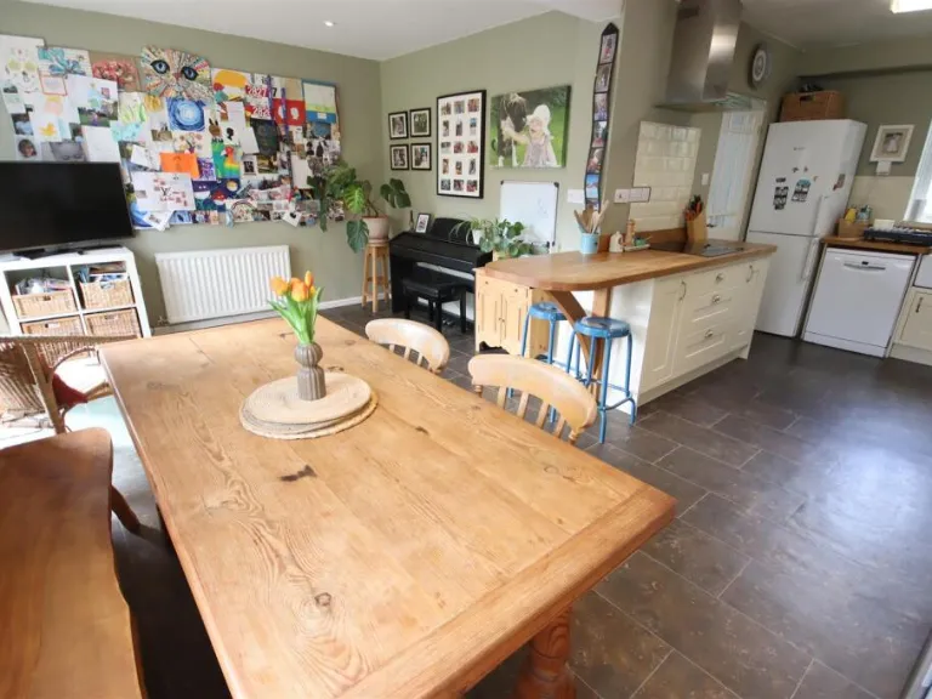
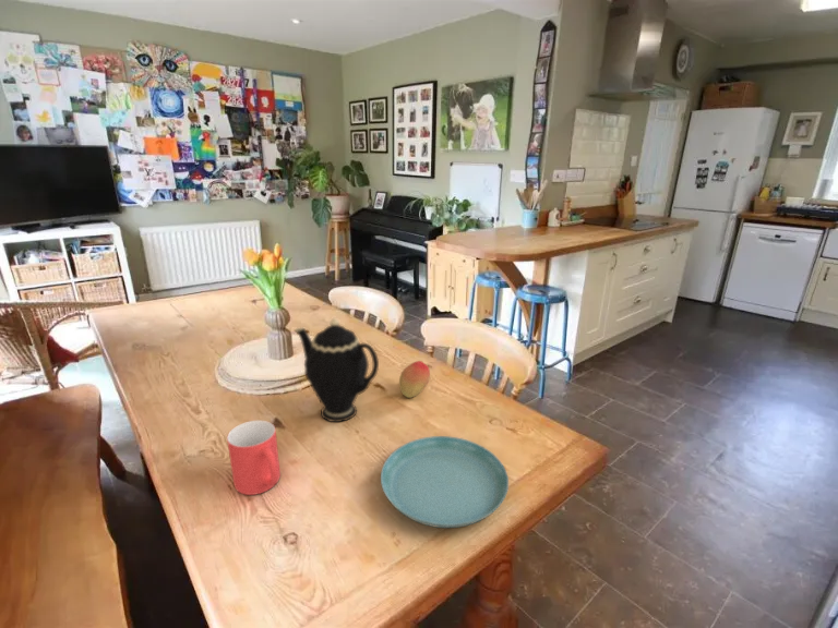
+ fruit (415, 378)
+ mug (259, 461)
+ teapot (335, 365)
+ saucer (443, 480)
